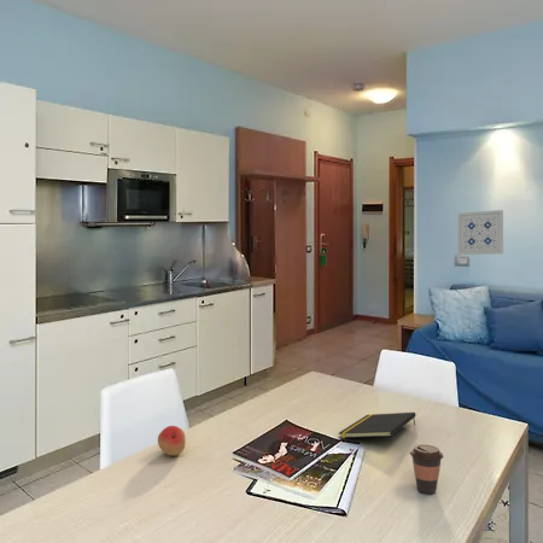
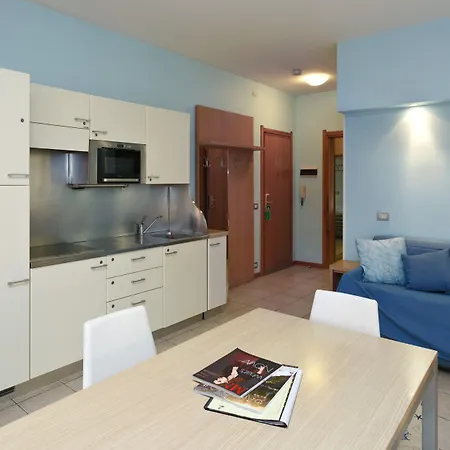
- notepad (378, 424)
- fruit (171, 440)
- coffee cup (426, 468)
- wall art (479, 233)
